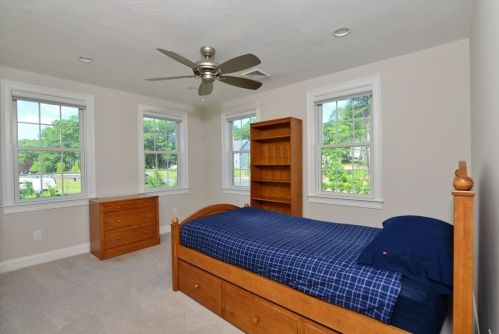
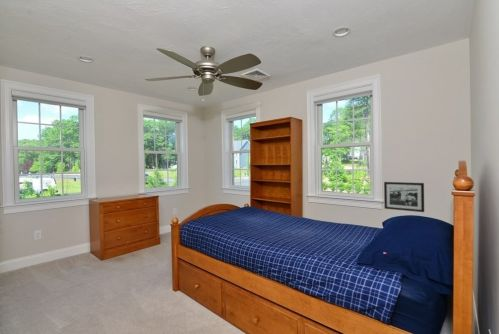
+ picture frame (403, 196)
